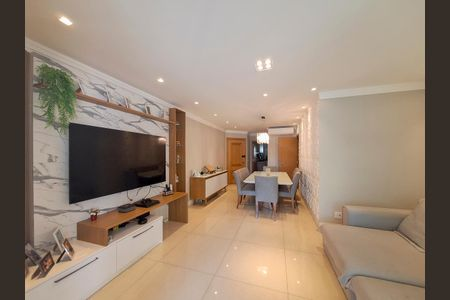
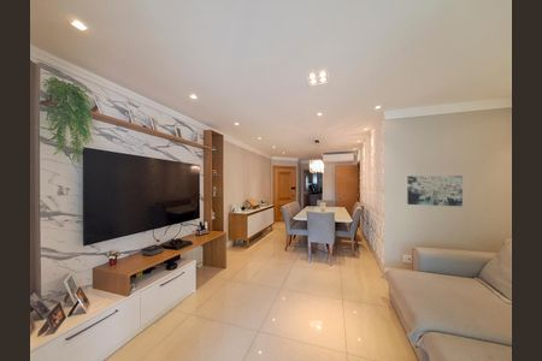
+ wall art (434, 190)
